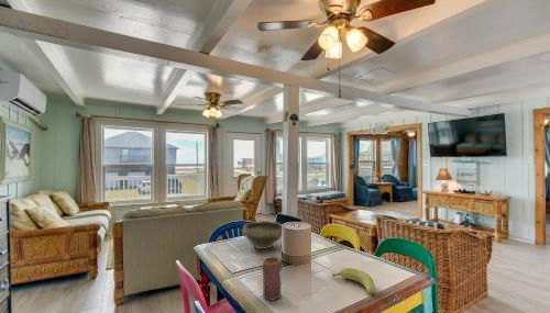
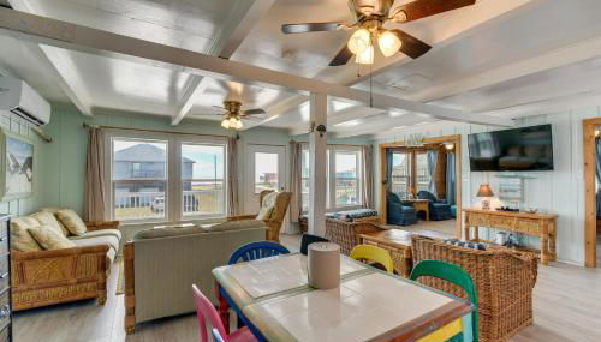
- bowl (263, 235)
- banana (352, 278)
- candle (272, 277)
